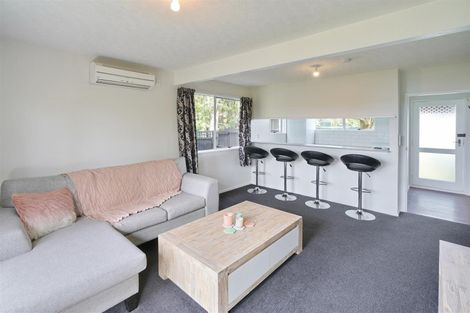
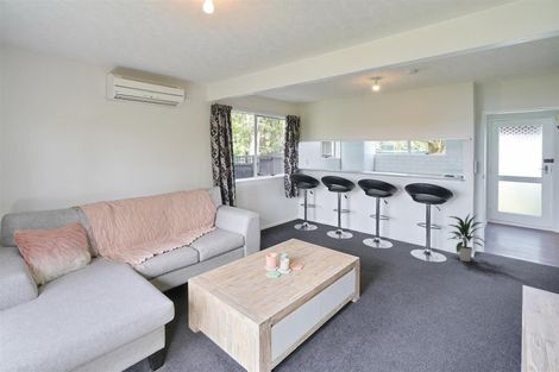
+ indoor plant (464, 235)
